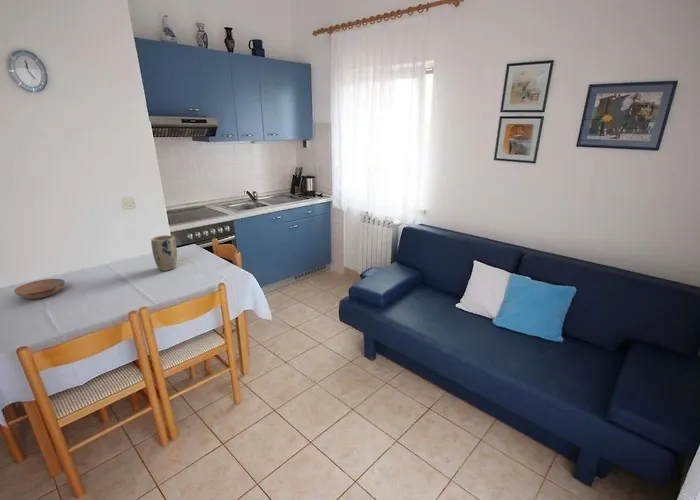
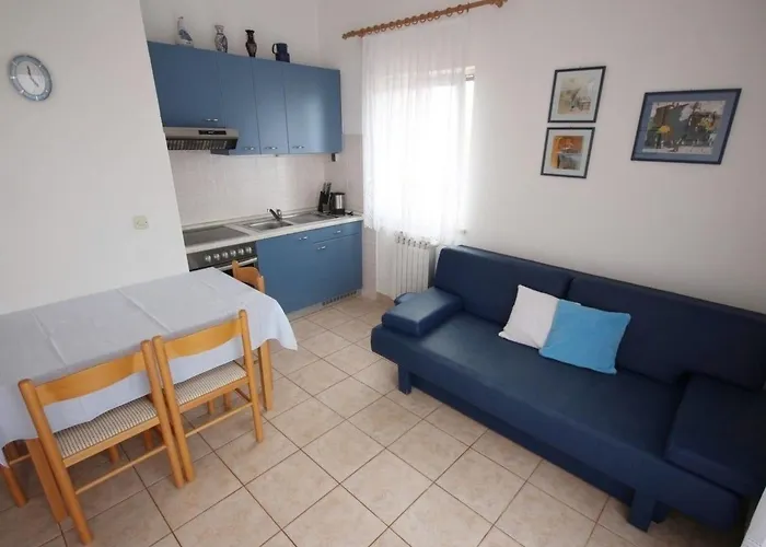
- bowl (41, 289)
- plant pot (165, 253)
